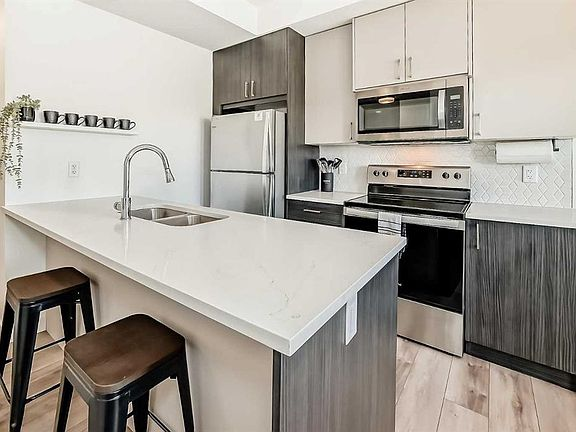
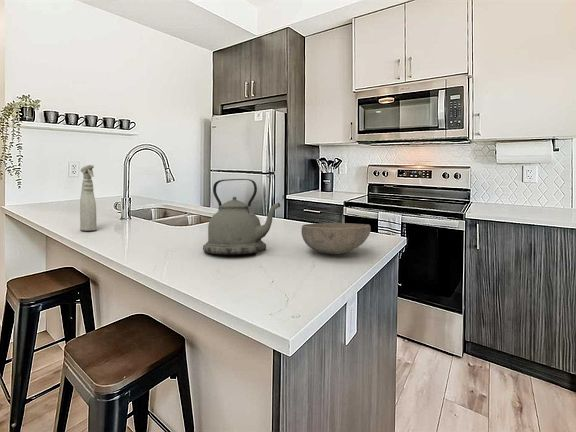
+ bowl (335, 239)
+ spray bottle (87, 197)
+ kettle (239, 214)
